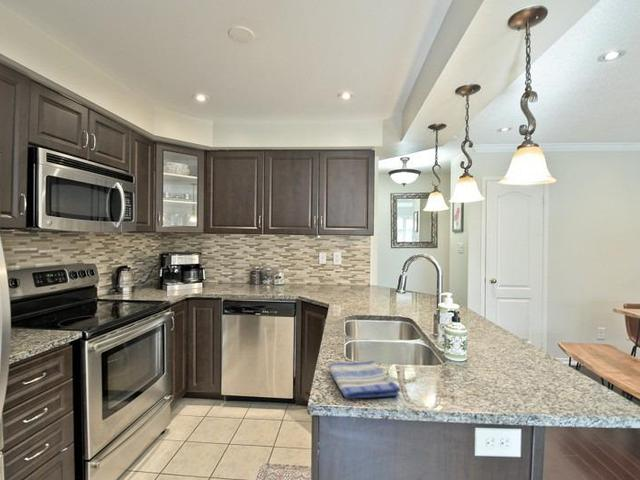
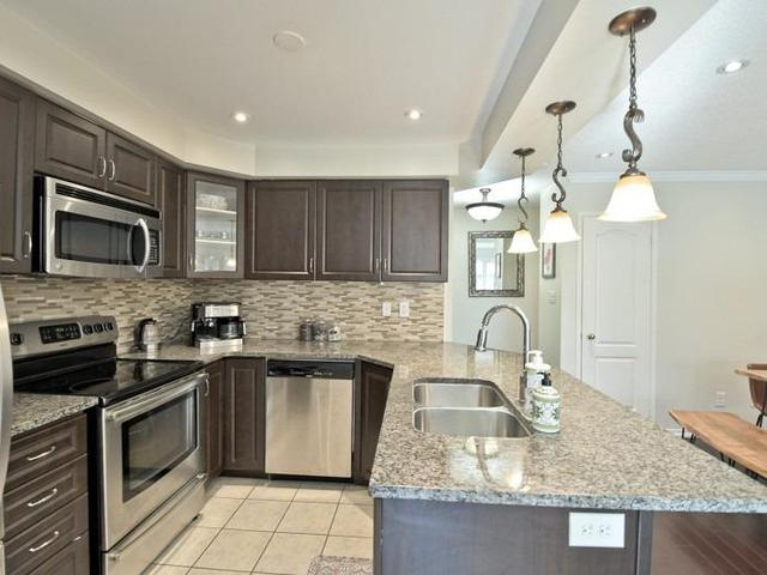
- dish towel (361, 377)
